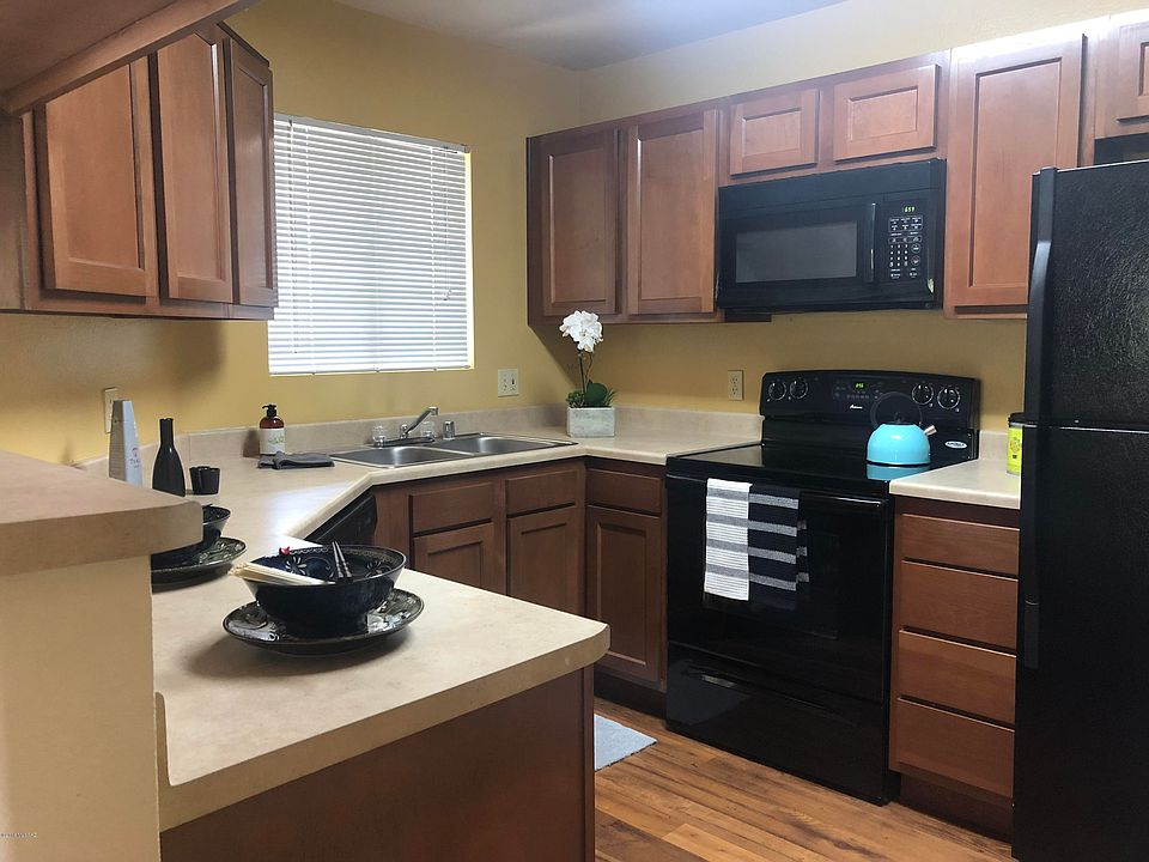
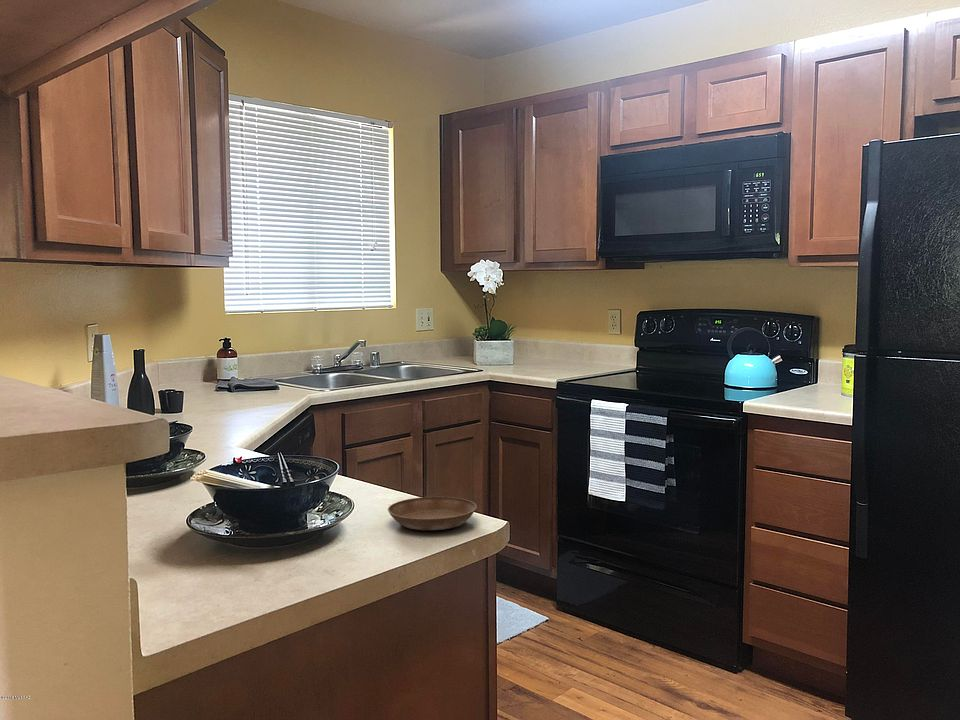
+ saucer (432, 514)
